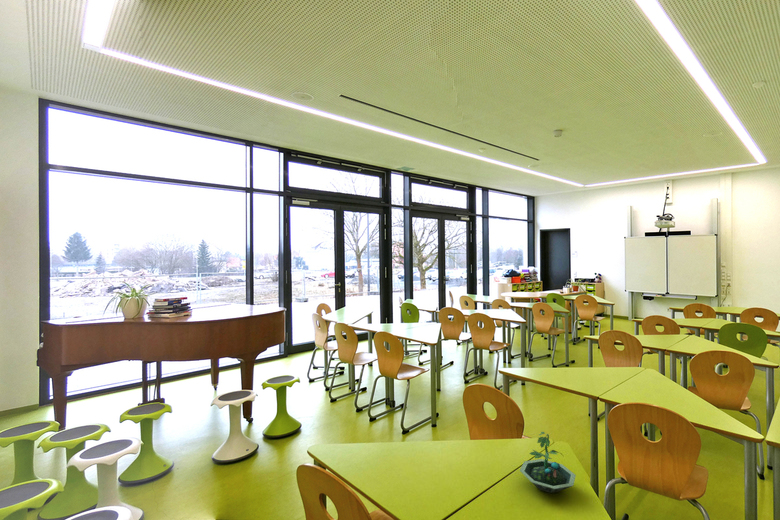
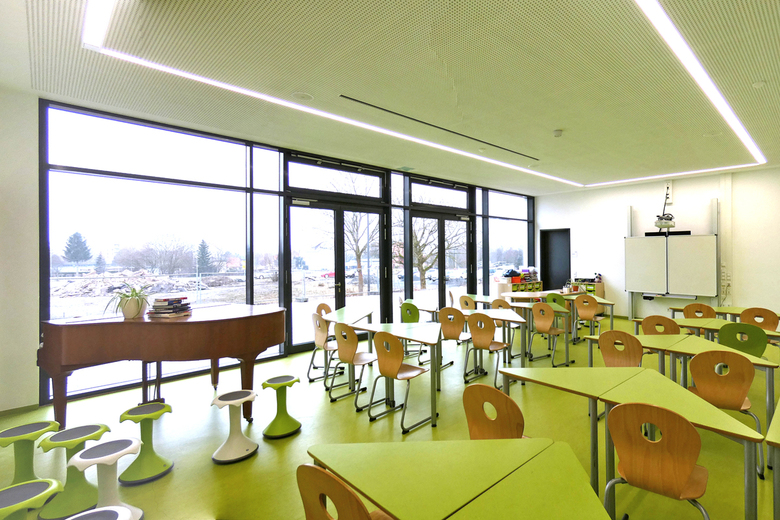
- terrarium (547, 444)
